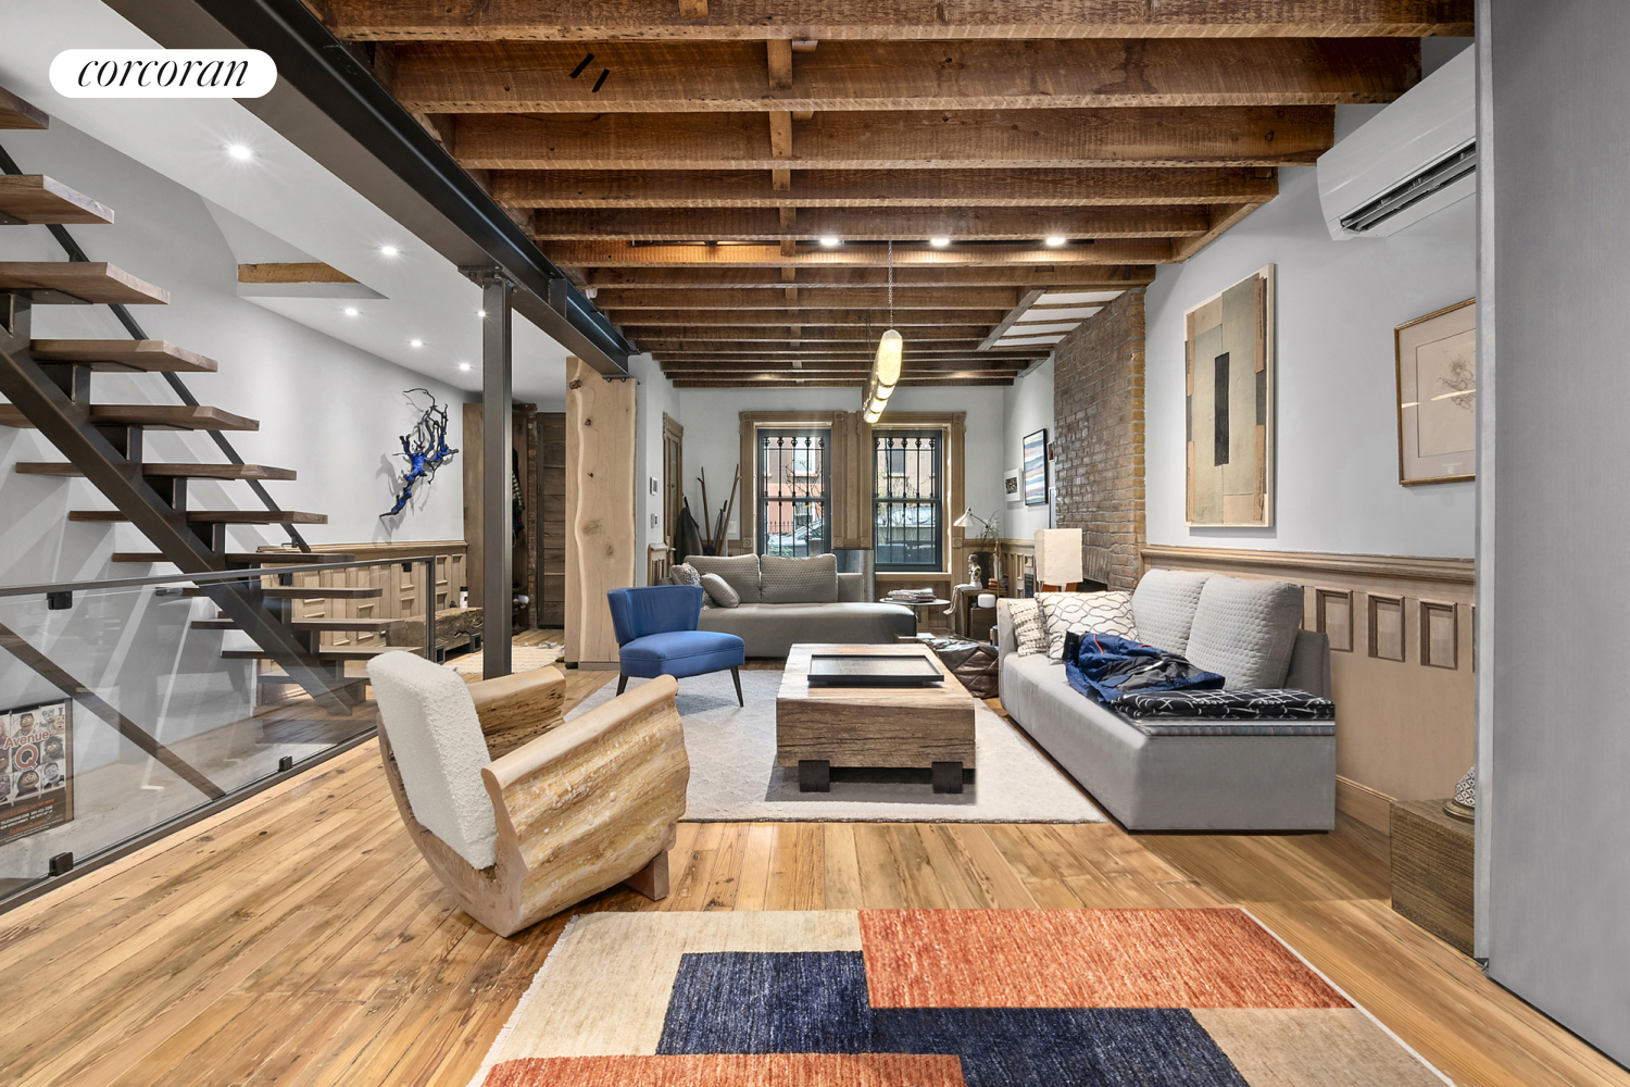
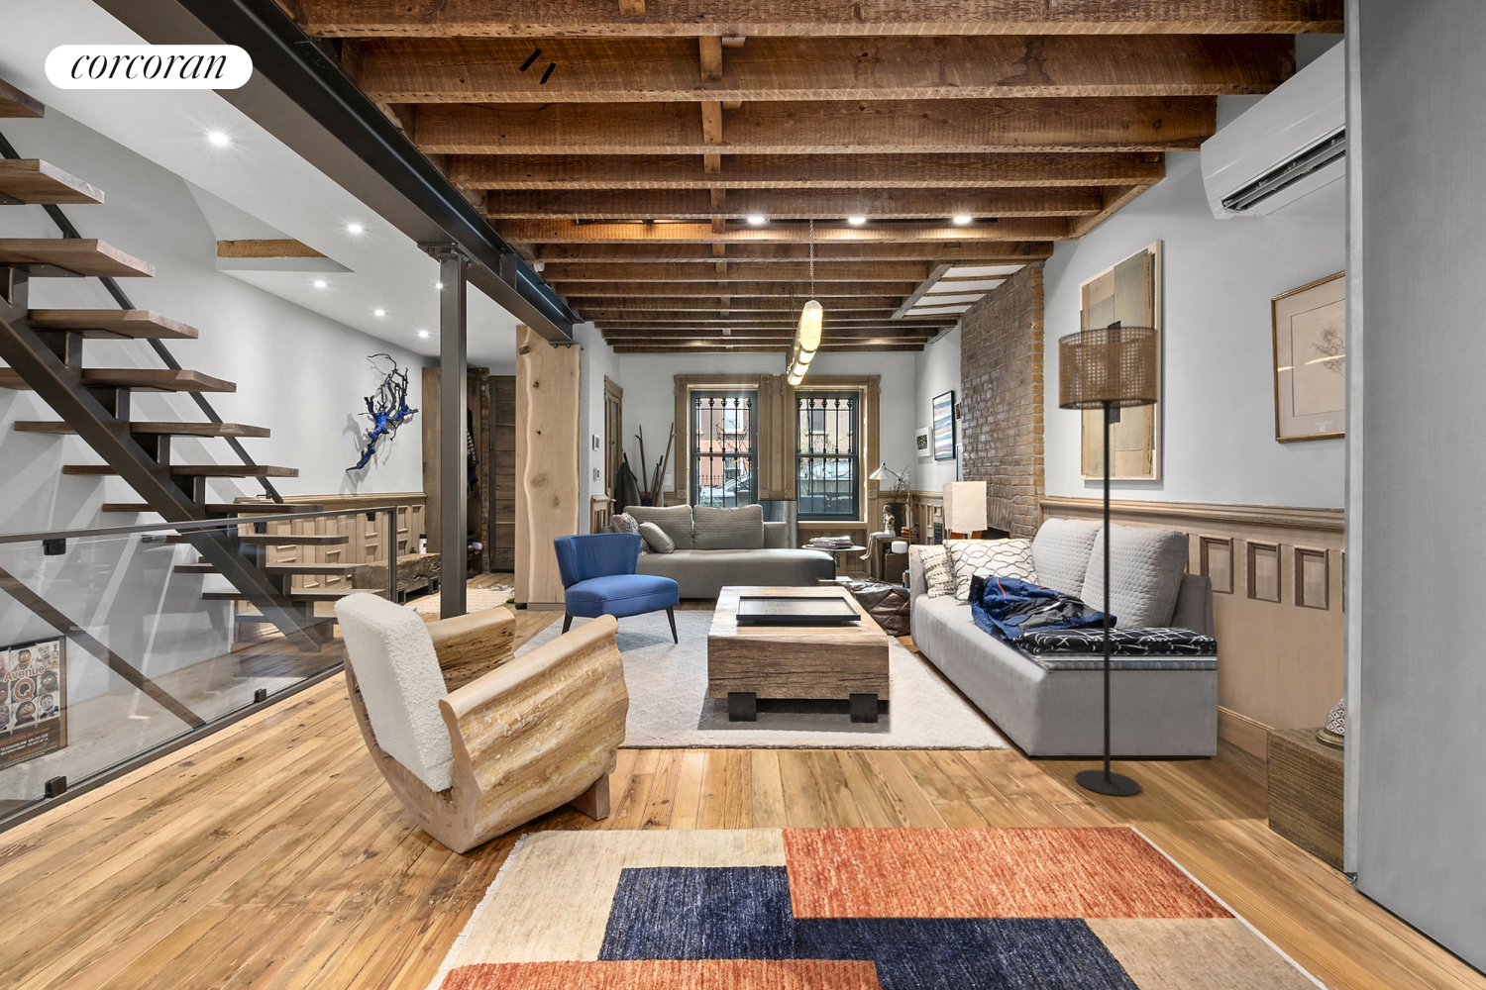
+ floor lamp (1107, 560)
